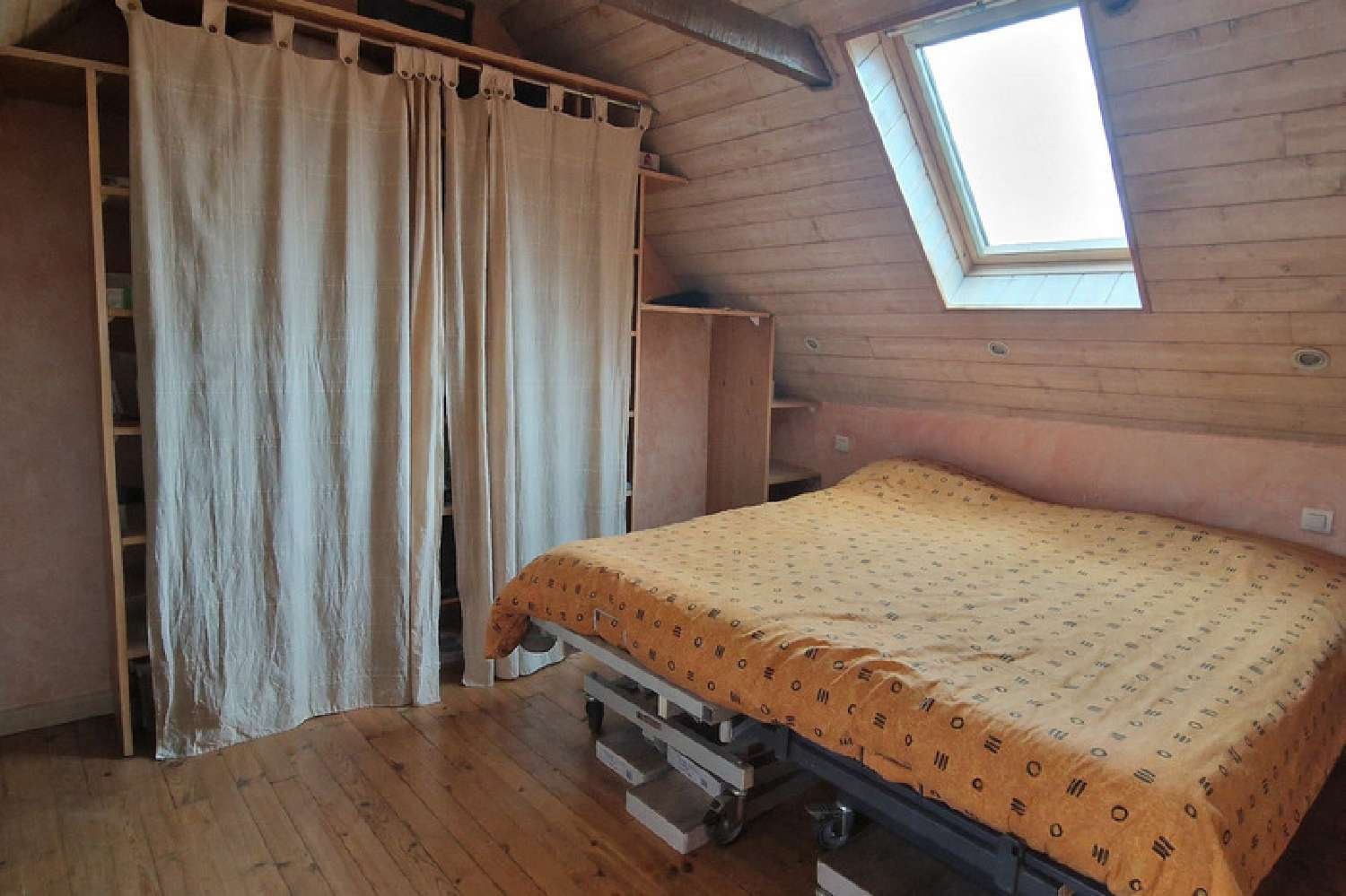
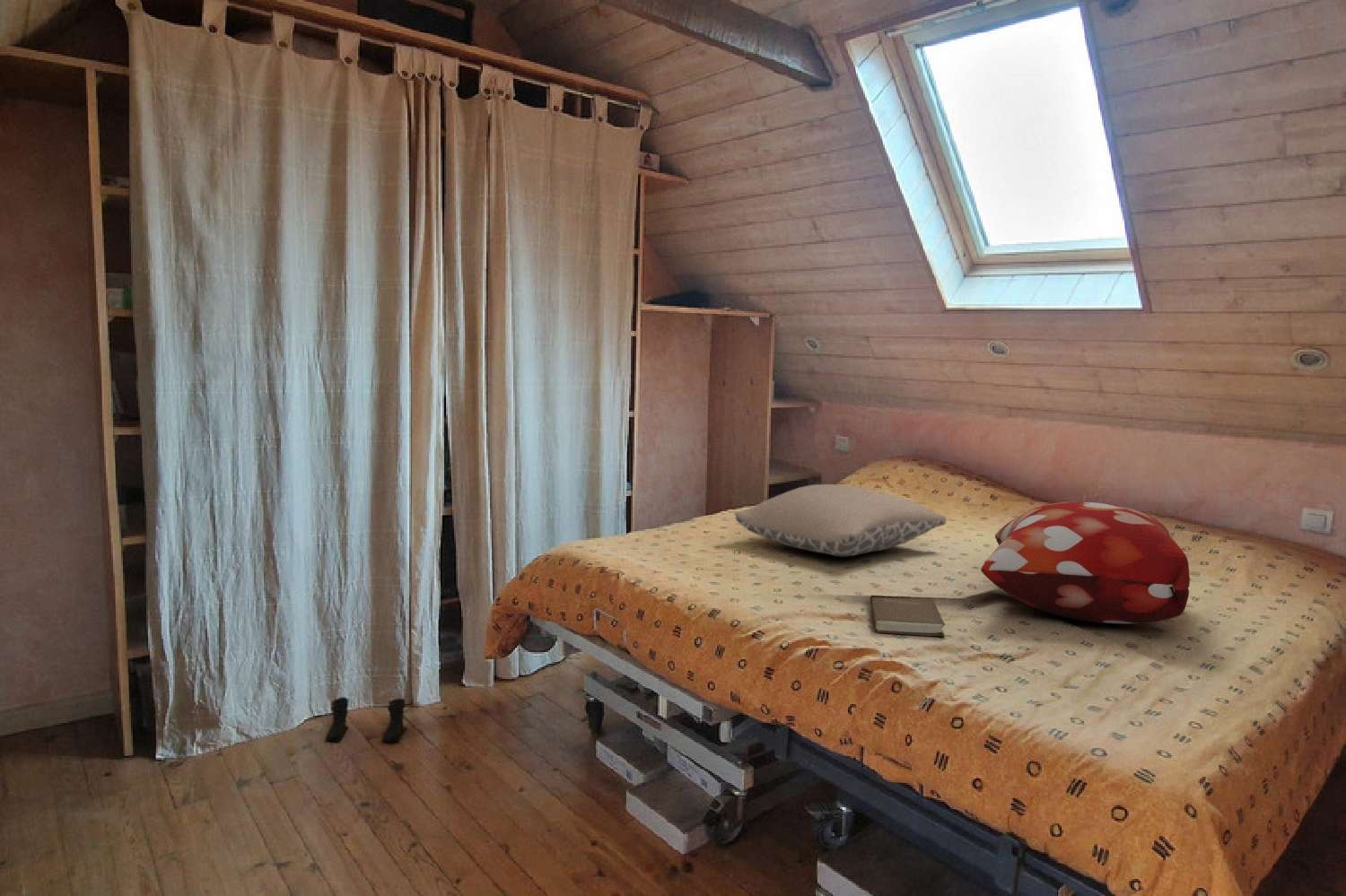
+ boots (346, 716)
+ book (905, 614)
+ decorative pillow (1079, 559)
+ pillow (839, 517)
